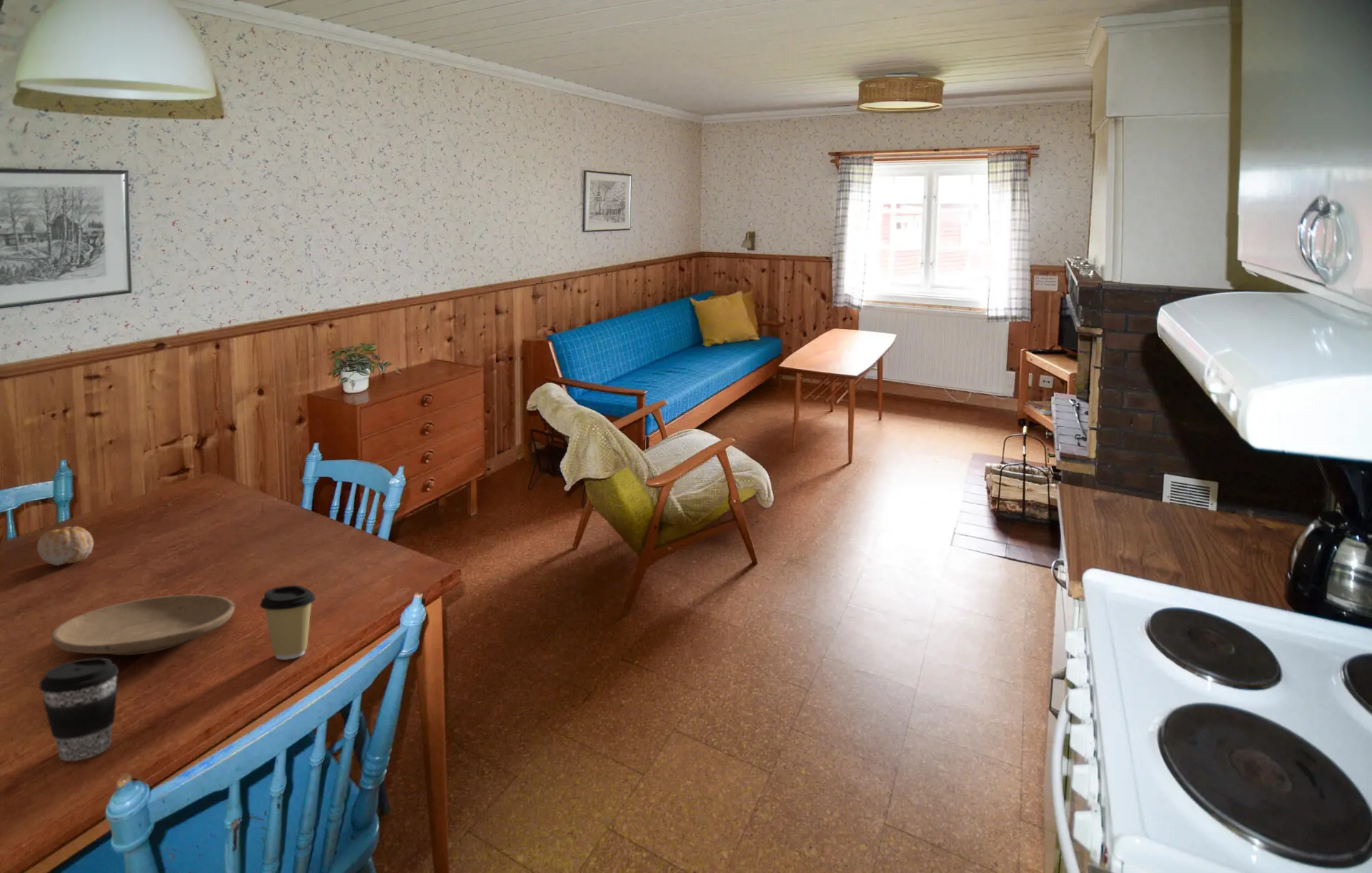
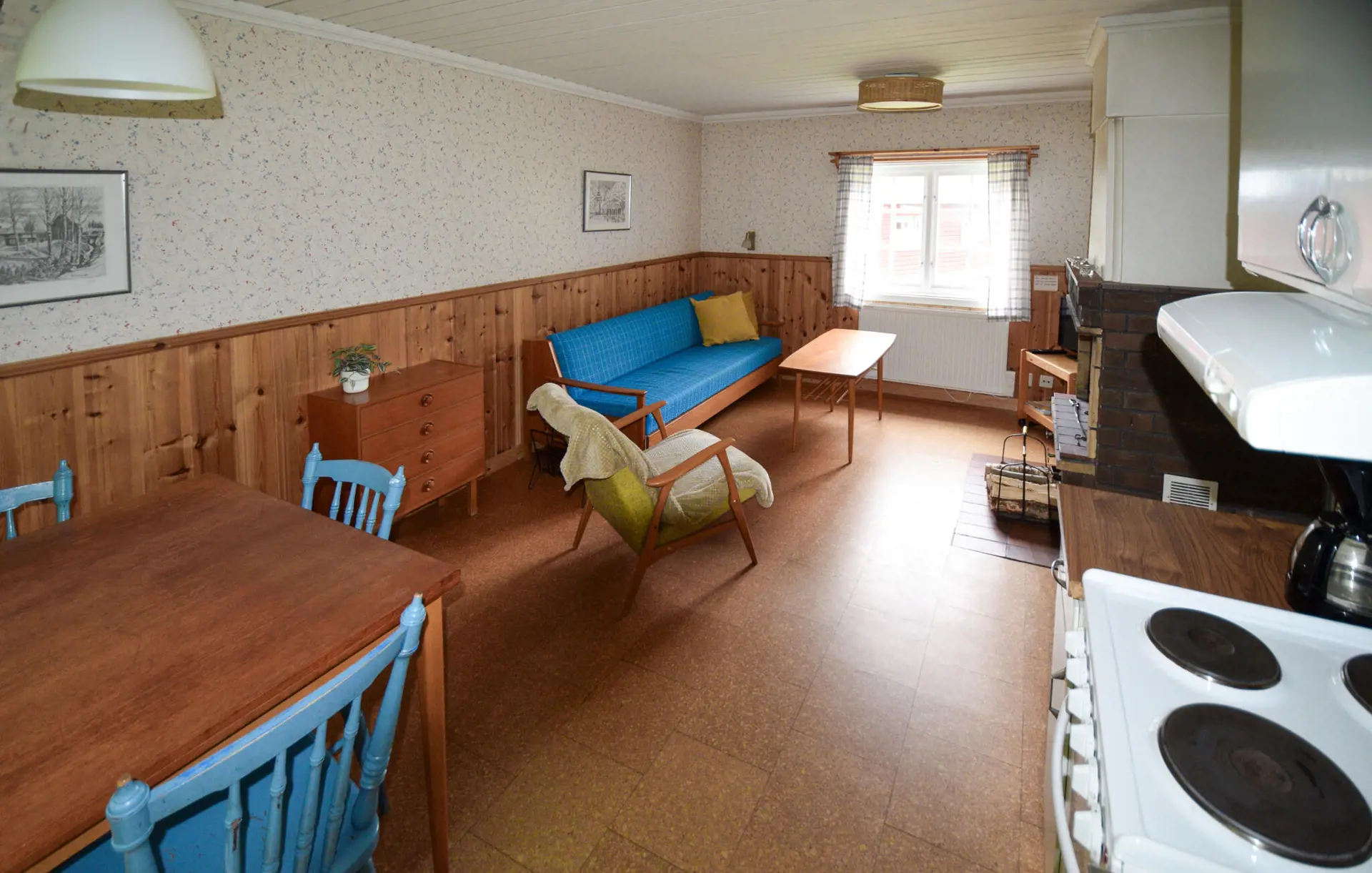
- coffee cup (289, 623)
- plate (149, 628)
- fruit (66, 546)
- coffee cup (82, 709)
